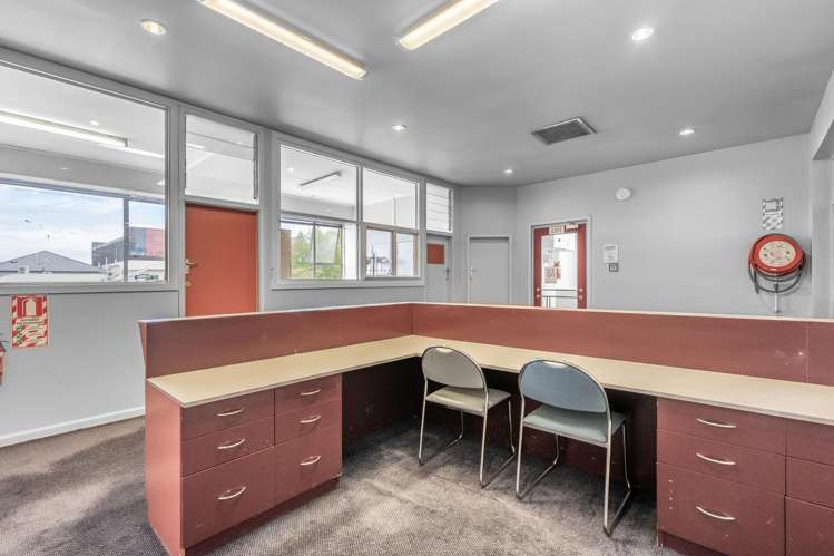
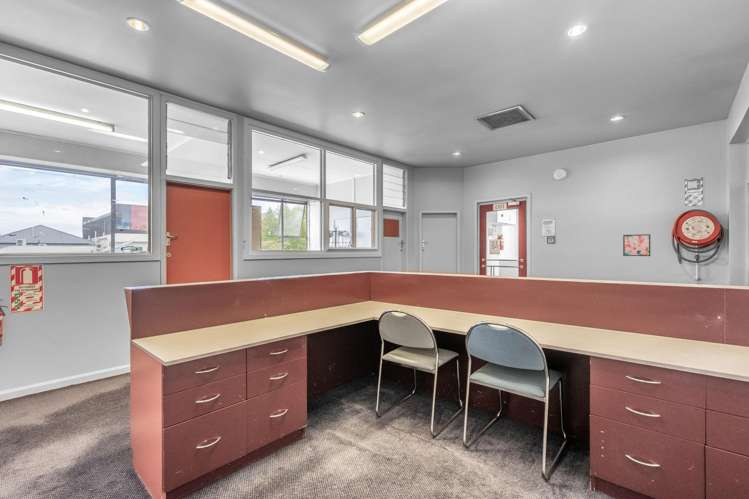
+ wall art (636, 245)
